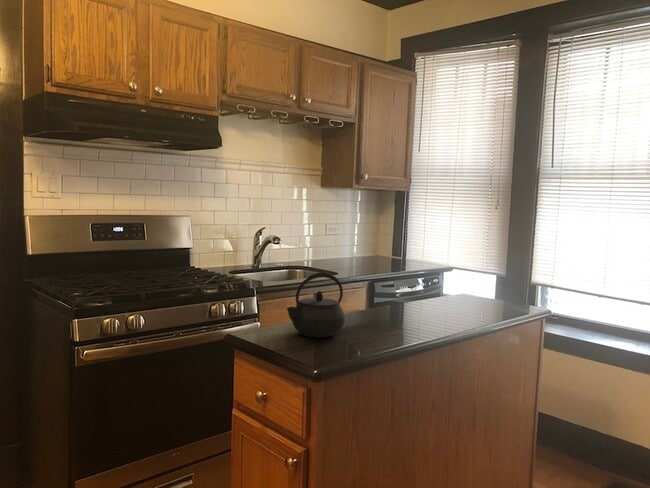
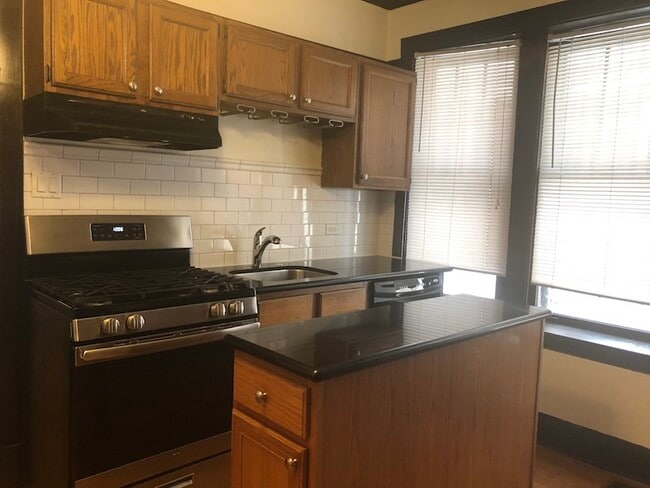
- kettle (315, 303)
